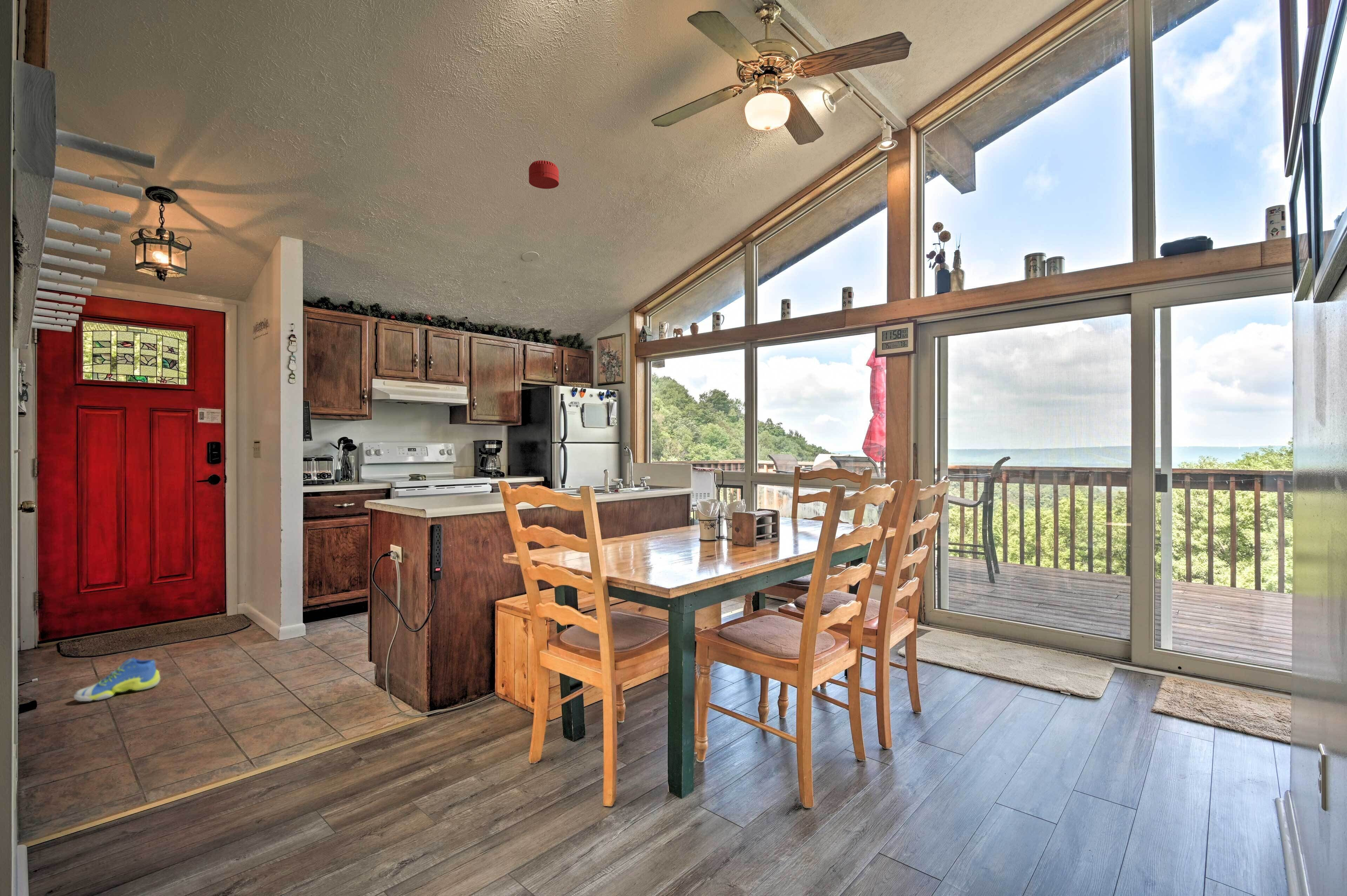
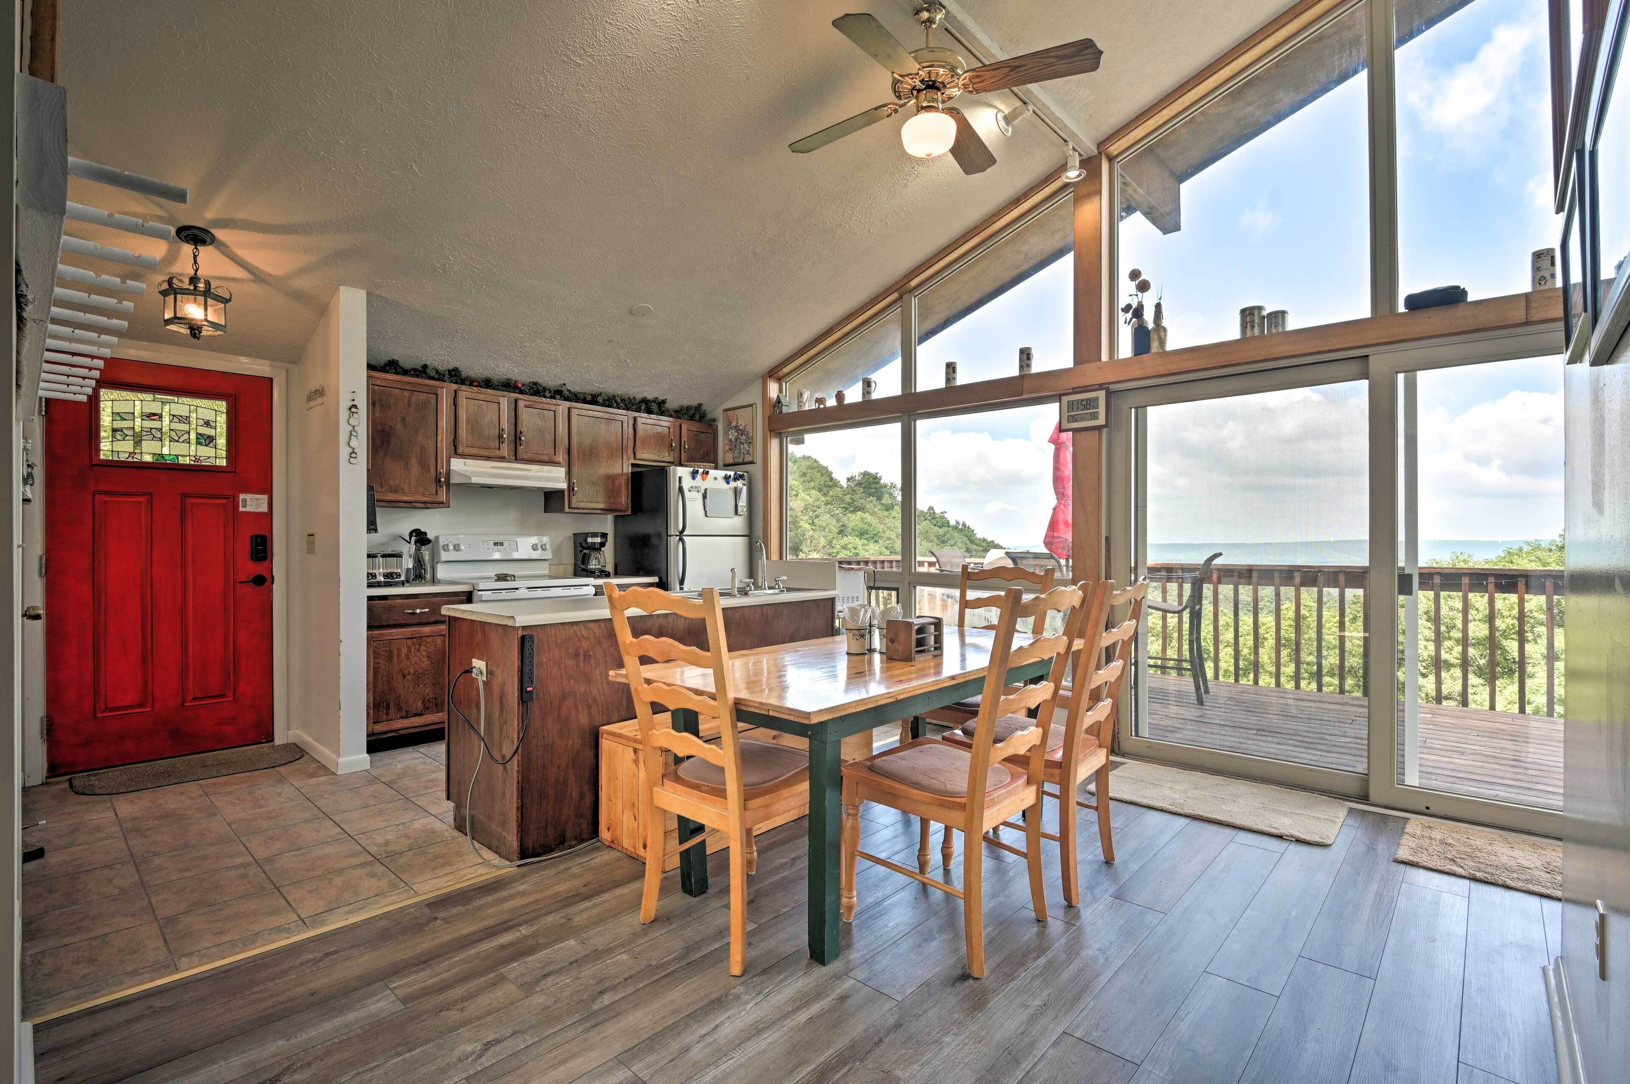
- smoke detector (544, 174)
- sneaker (118, 676)
